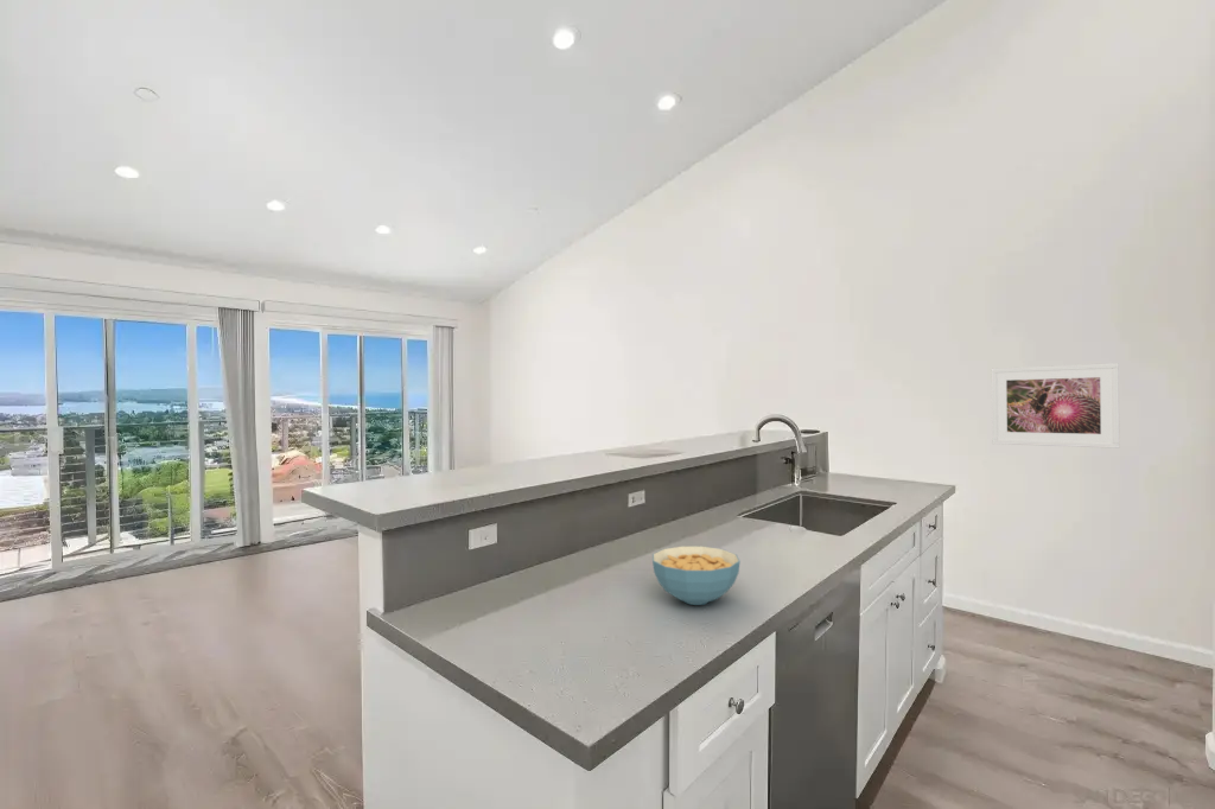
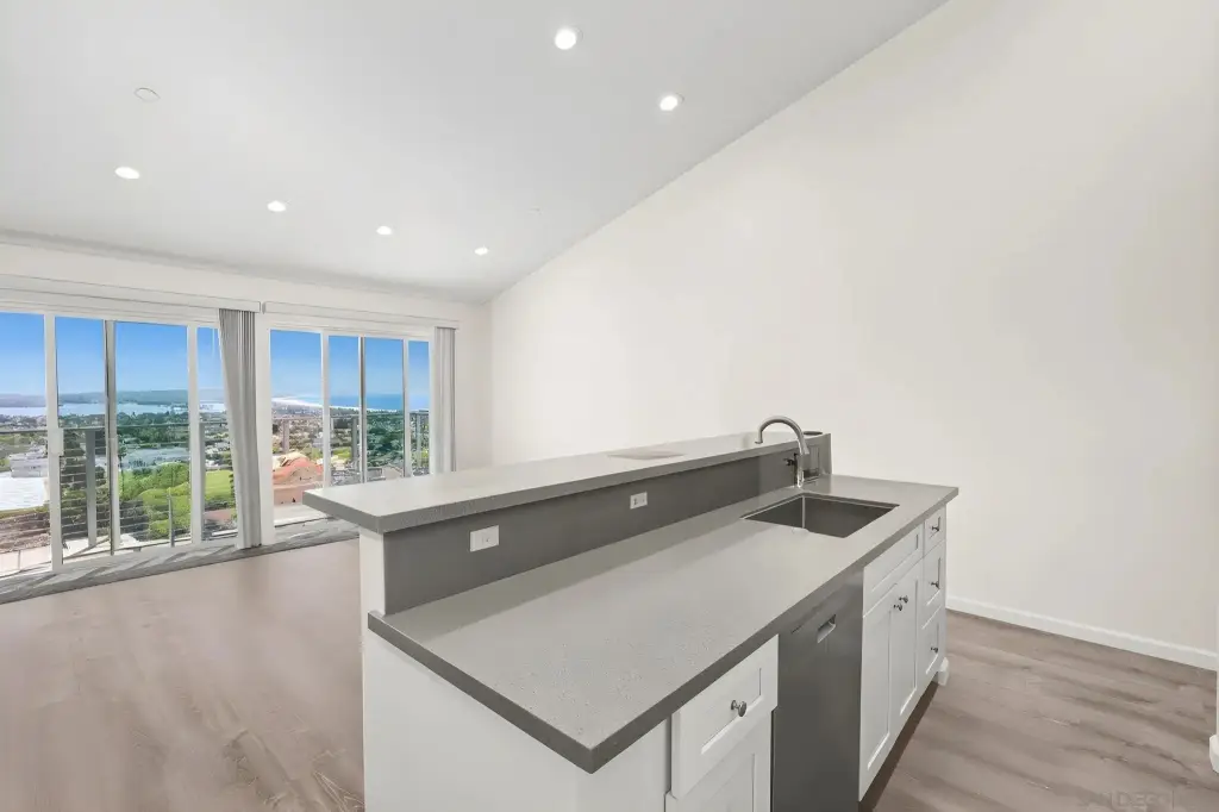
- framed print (1051, 406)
- cereal bowl (695, 578)
